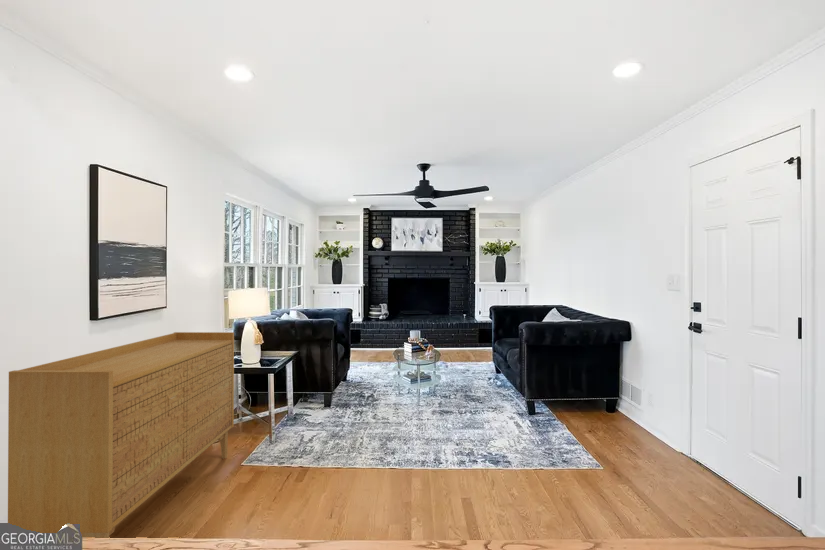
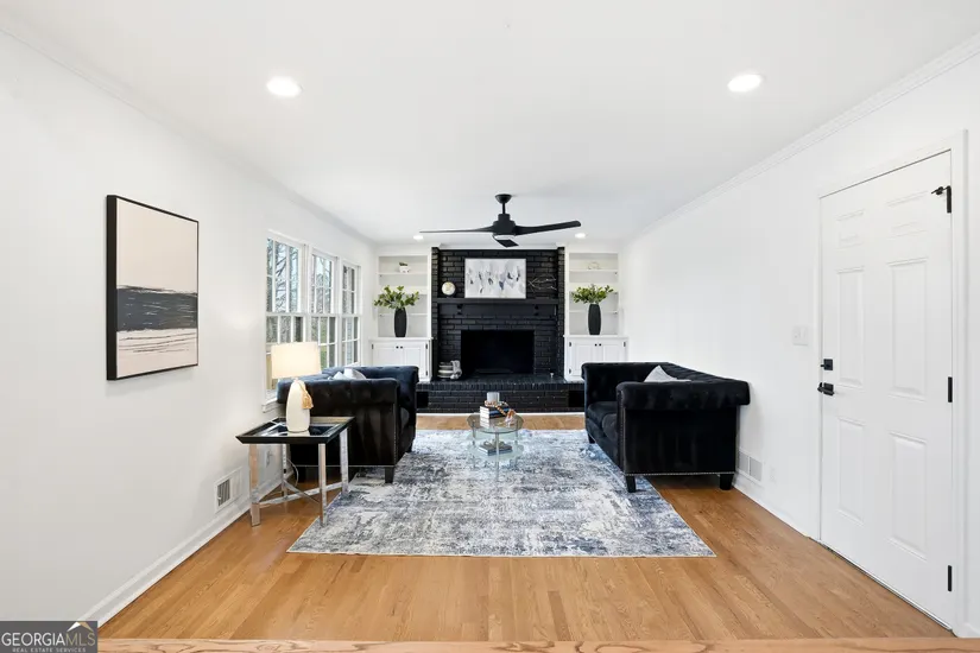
- sideboard (150, 425)
